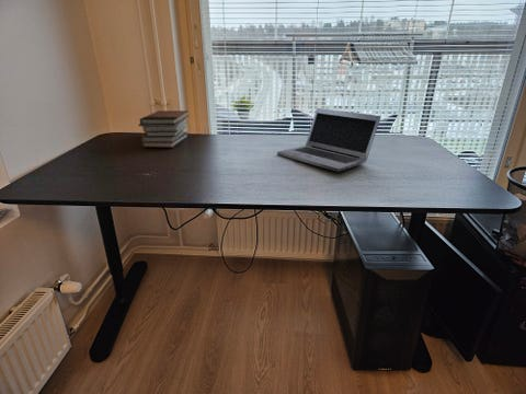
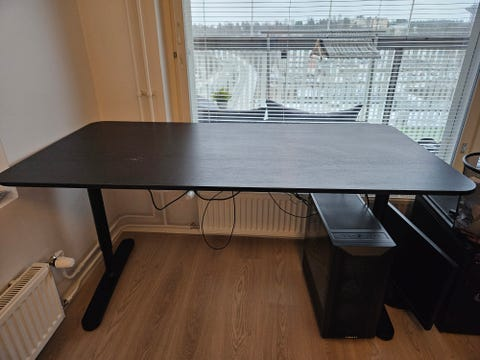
- book stack (167, 127)
- laptop (325, 136)
